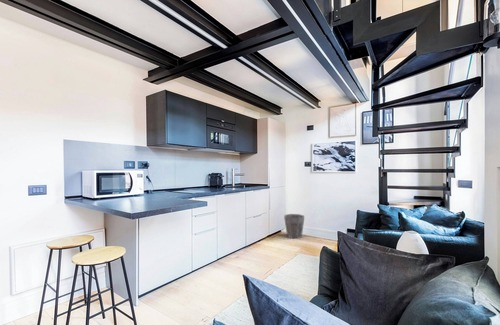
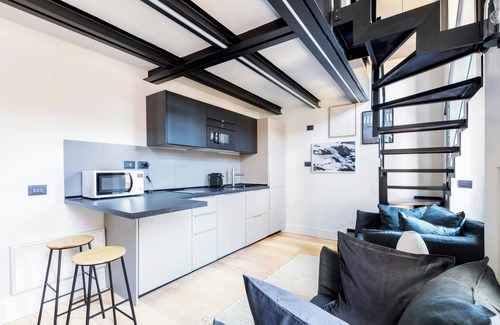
- waste bin (294, 226)
